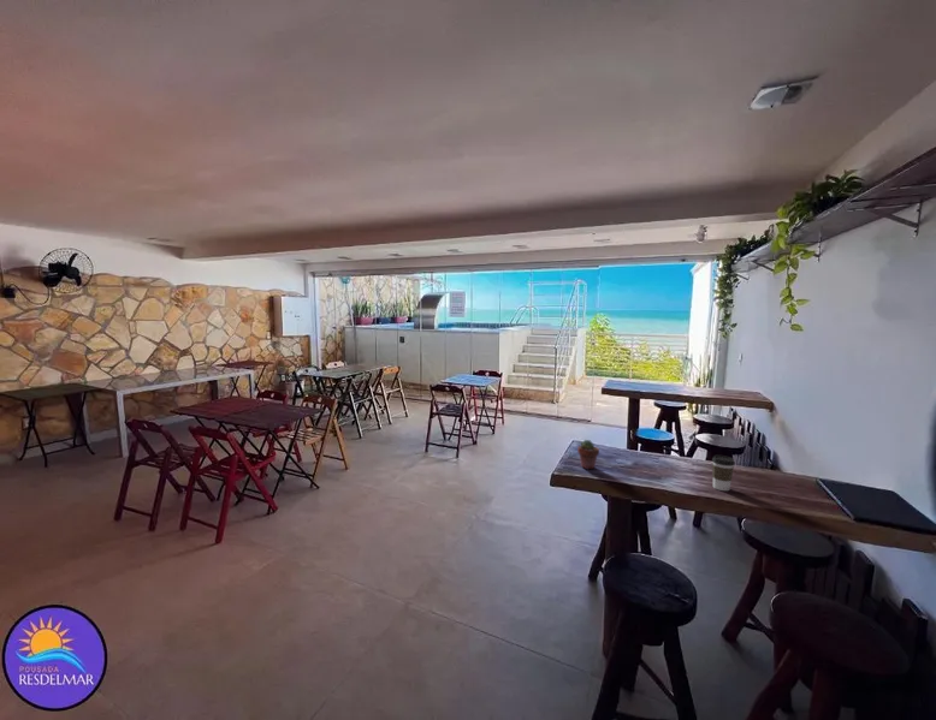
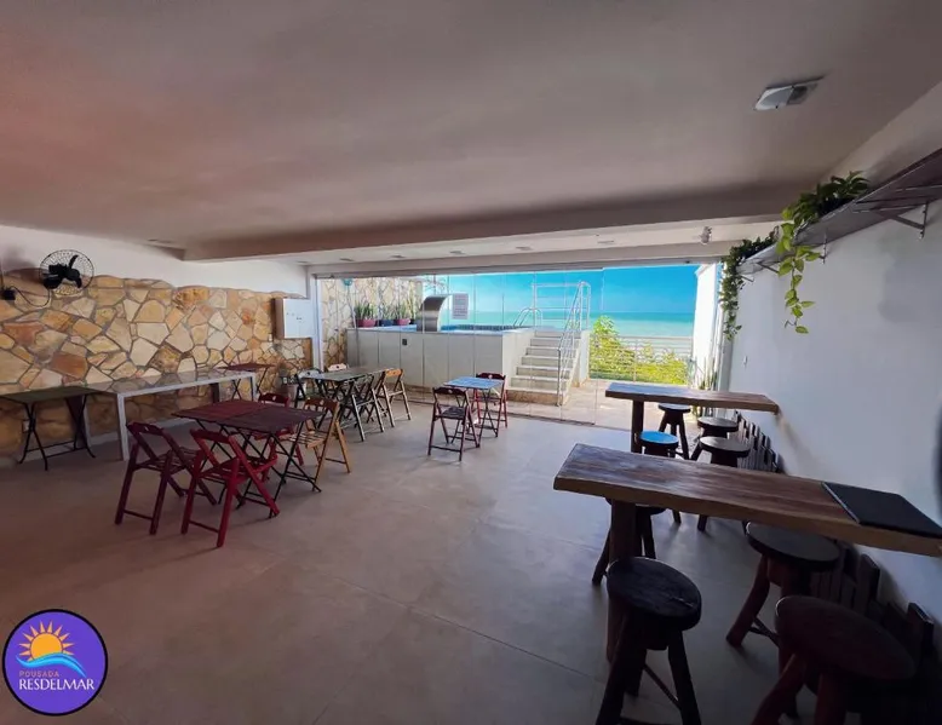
- coffee cup (722, 472)
- potted succulent (587, 453)
